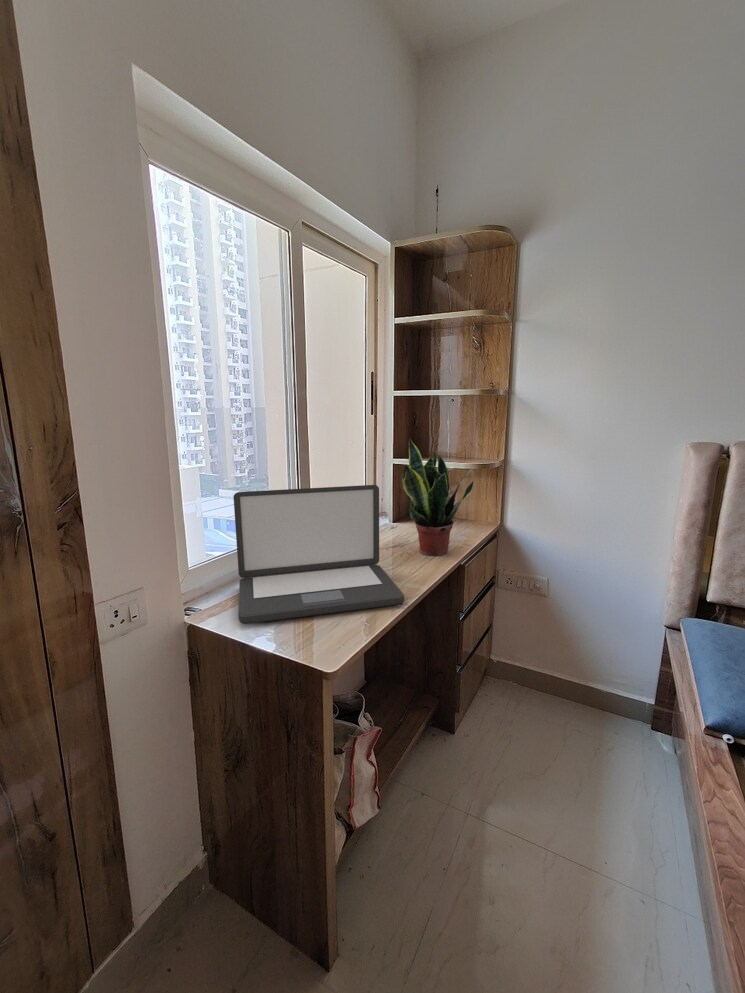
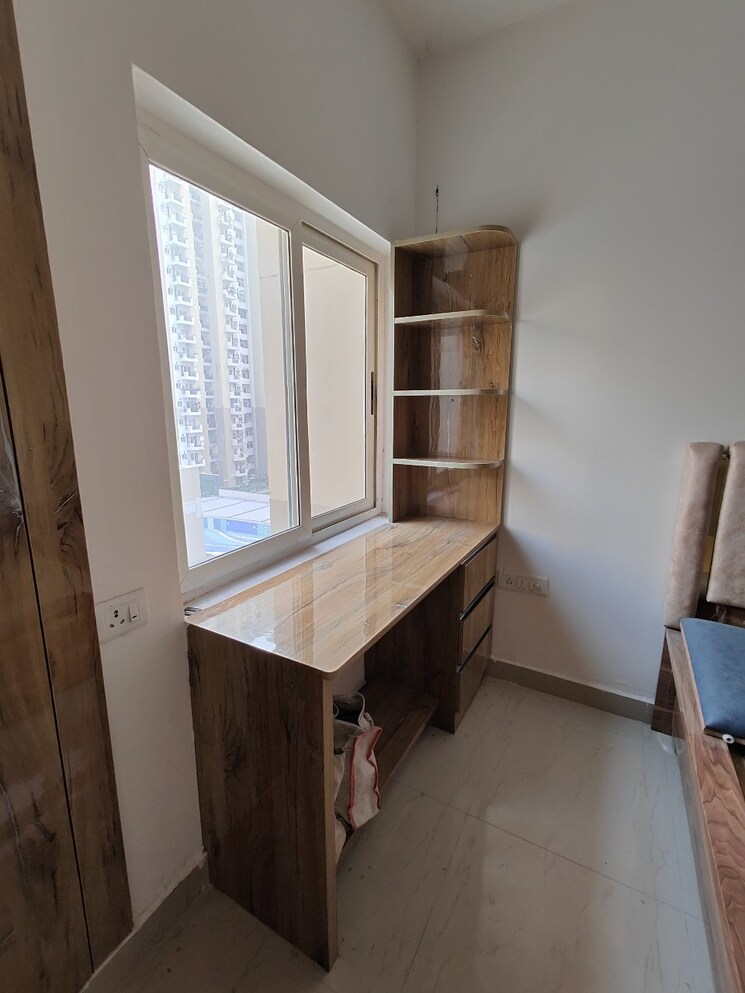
- potted plant (434, 497)
- laptop (317, 546)
